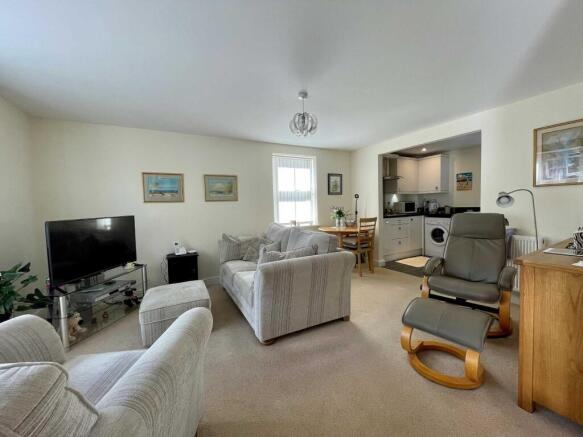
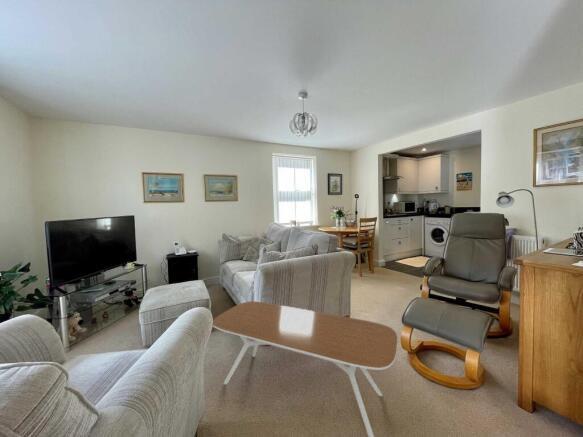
+ coffee table (298, 352)
